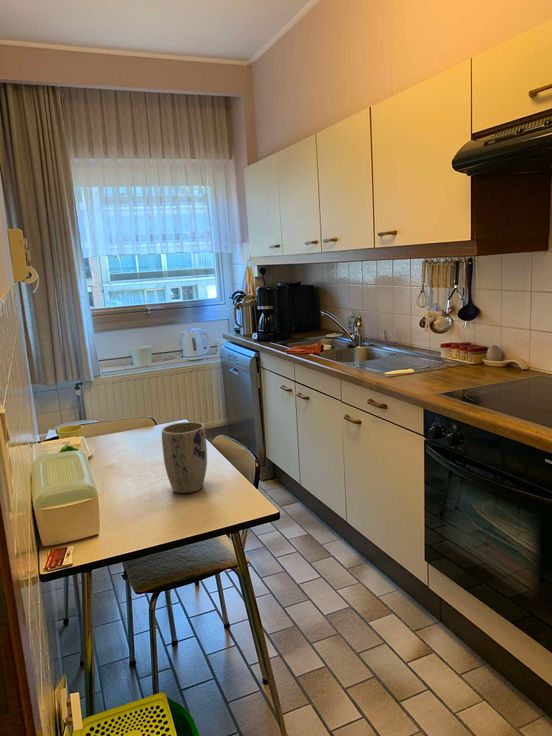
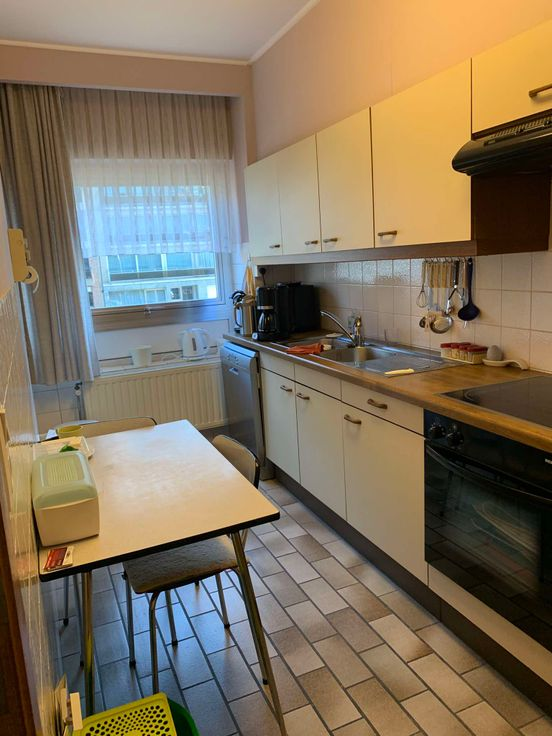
- plant pot (185, 457)
